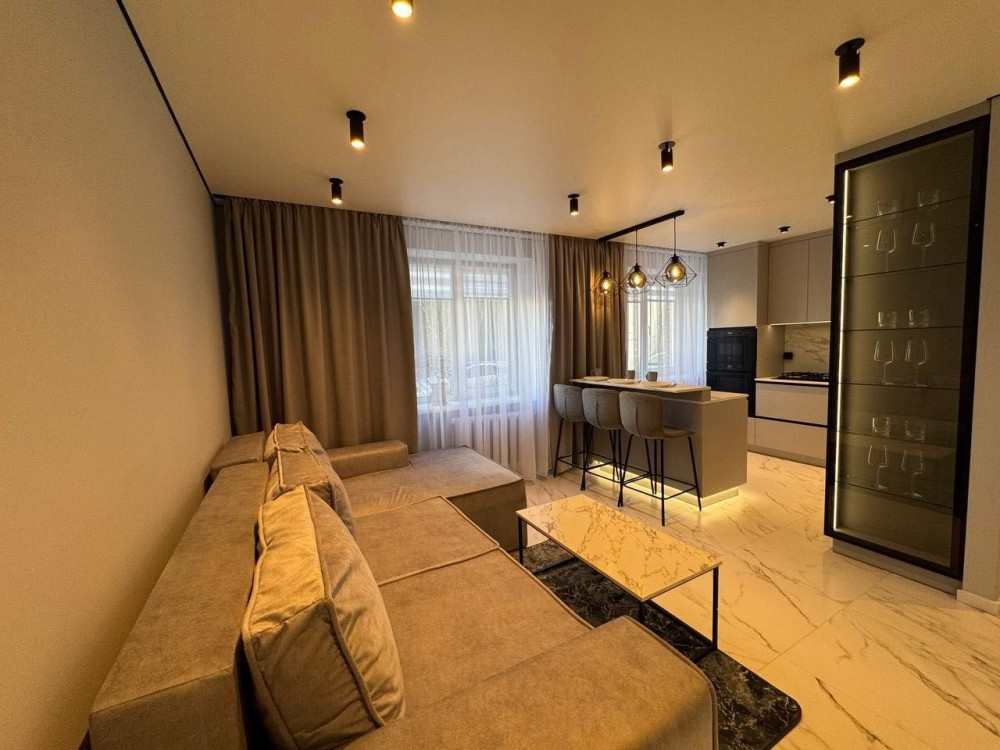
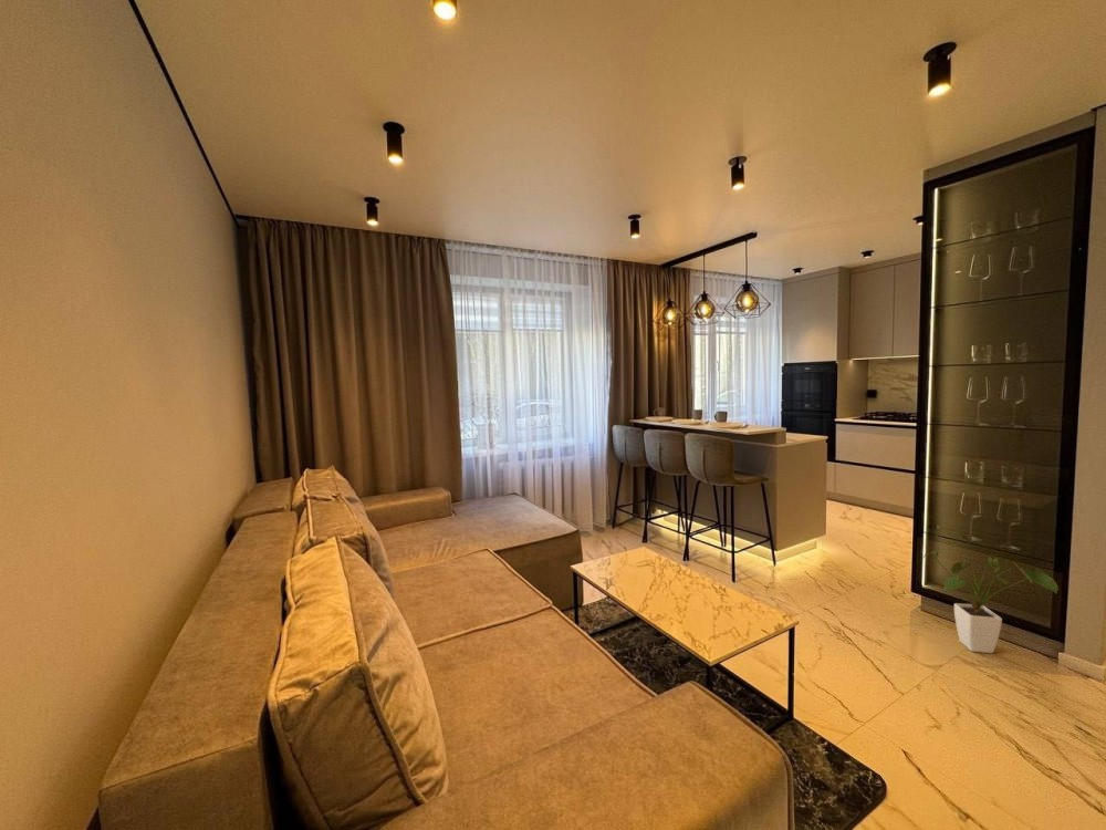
+ house plant (982, 604)
